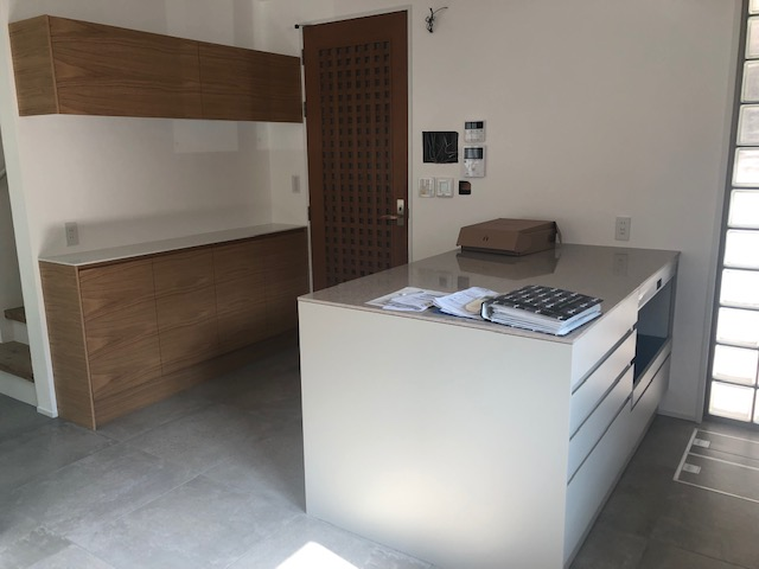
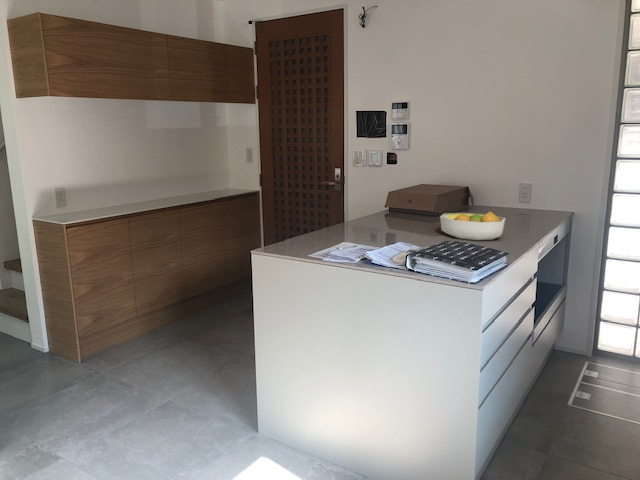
+ fruit bowl (472, 222)
